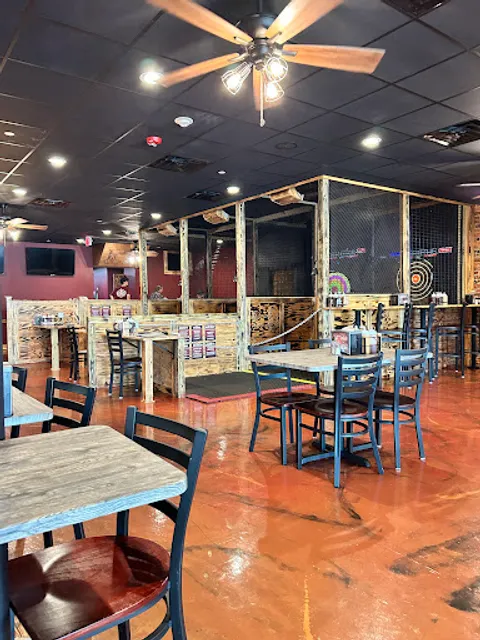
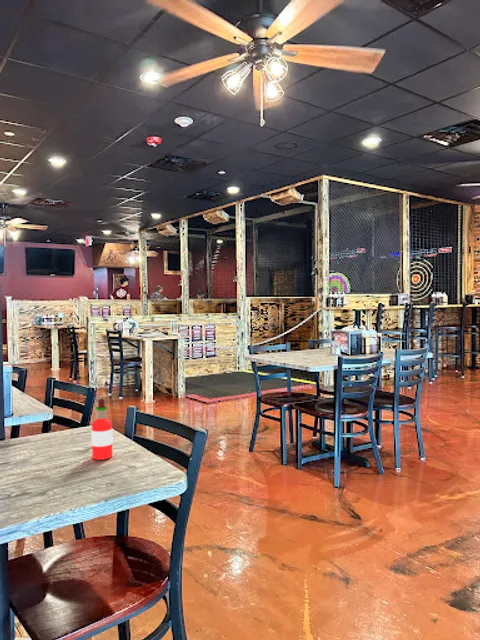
+ hot sauce (101, 427)
